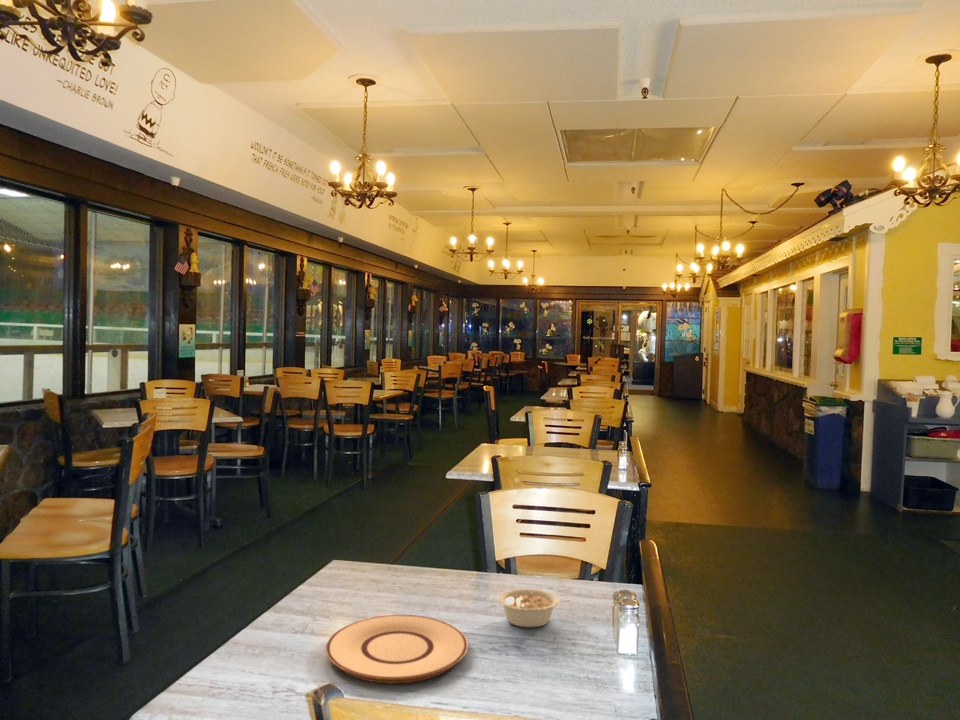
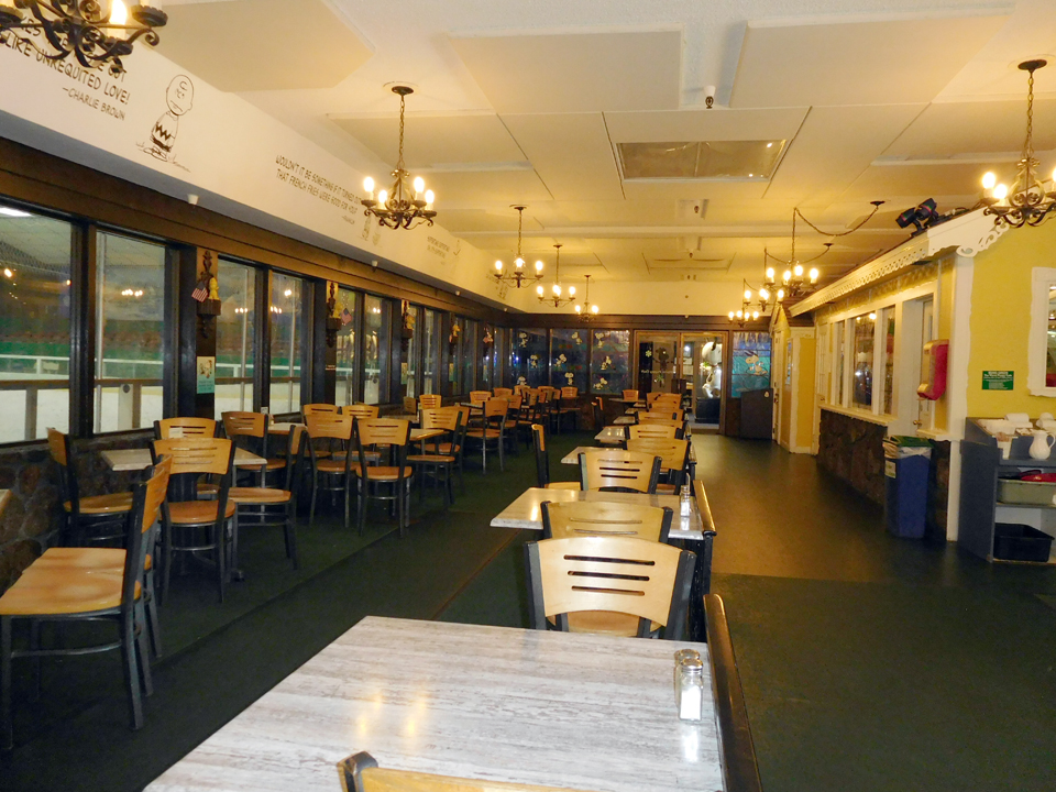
- plate (397, 647)
- legume (530, 606)
